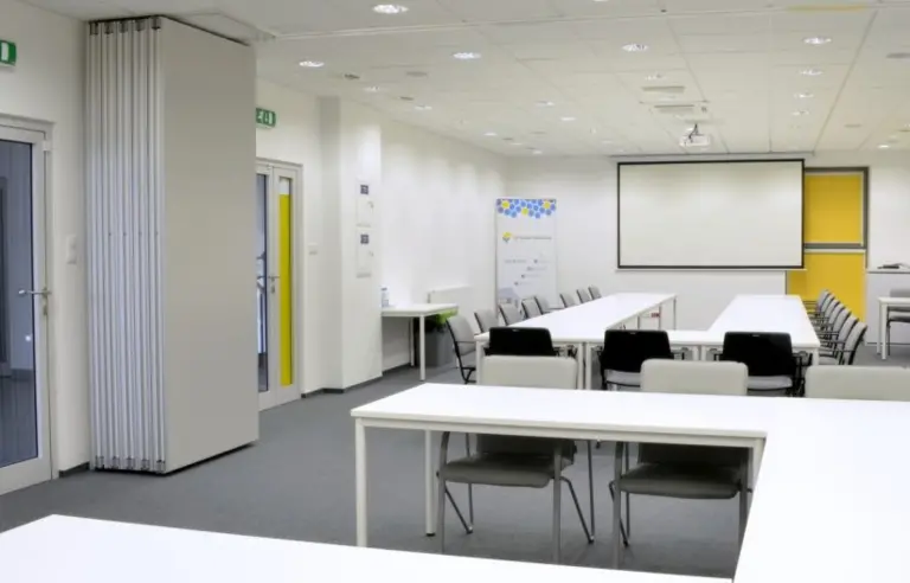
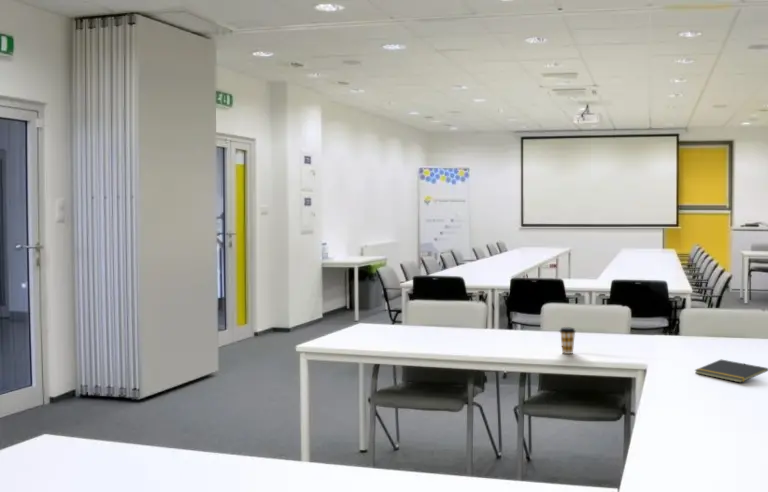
+ coffee cup (567, 340)
+ notepad (730, 370)
